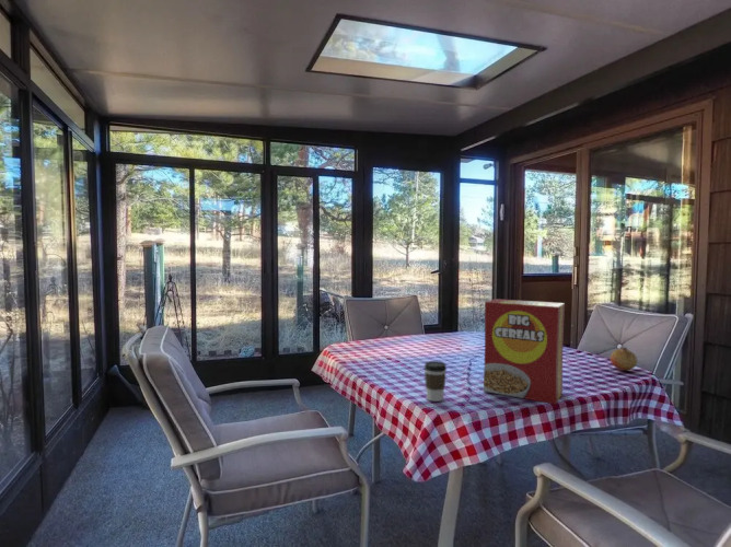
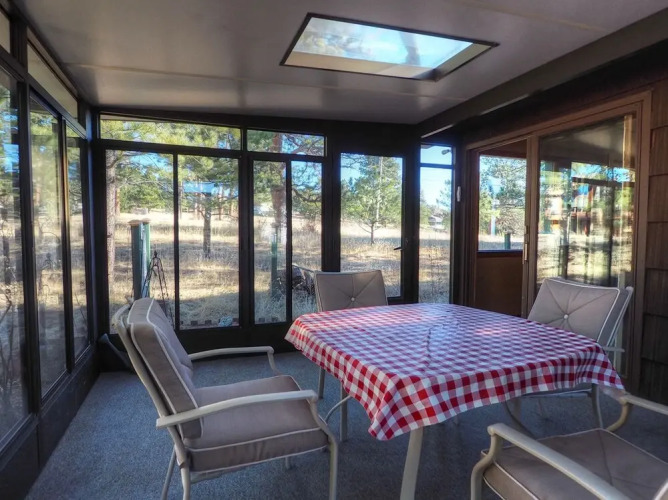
- fruit (623, 358)
- coffee cup (434, 381)
- cereal box (523, 347)
